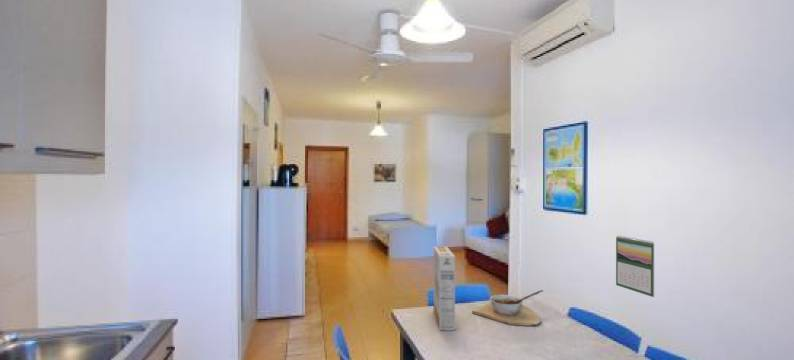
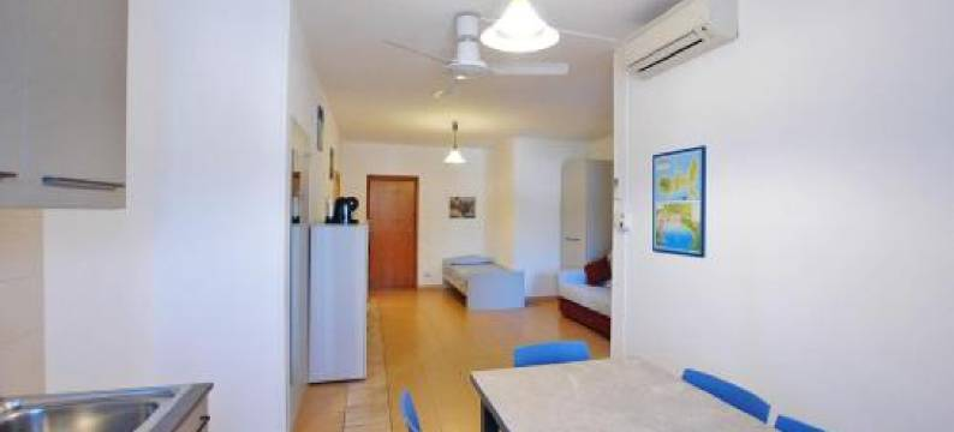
- calendar (634, 264)
- bowl (514, 300)
- cereal box (443, 285)
